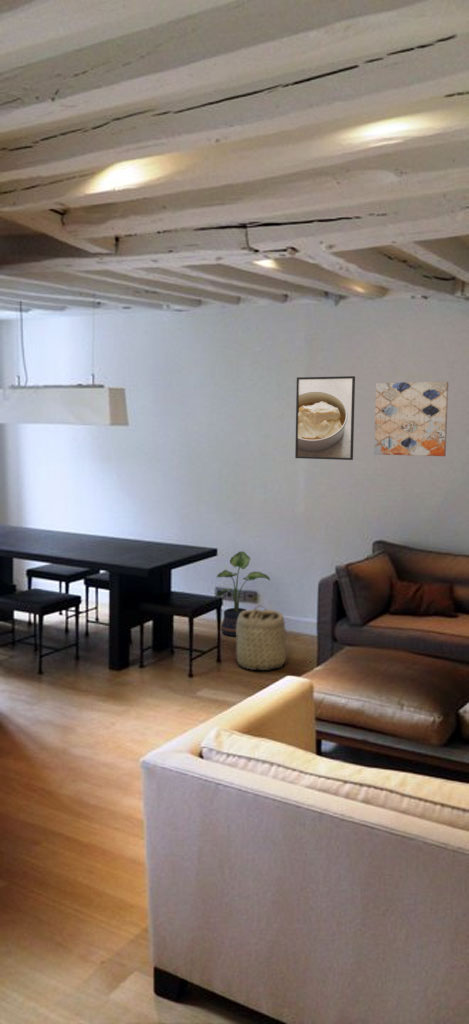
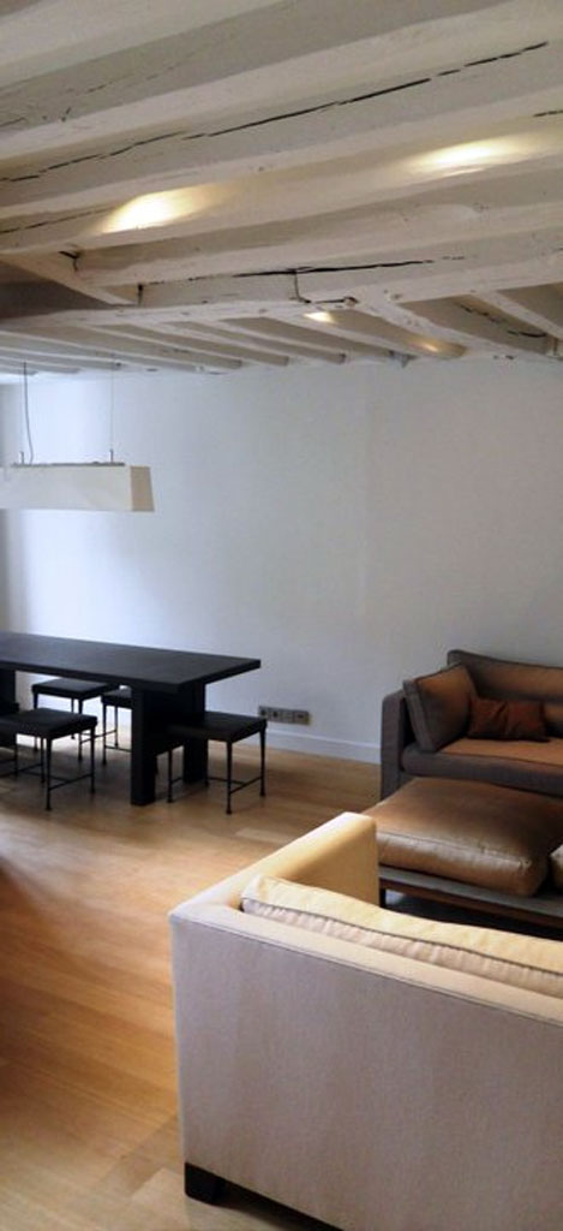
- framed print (324, 418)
- wall art (410, 419)
- basket (259, 636)
- potted plant (239, 595)
